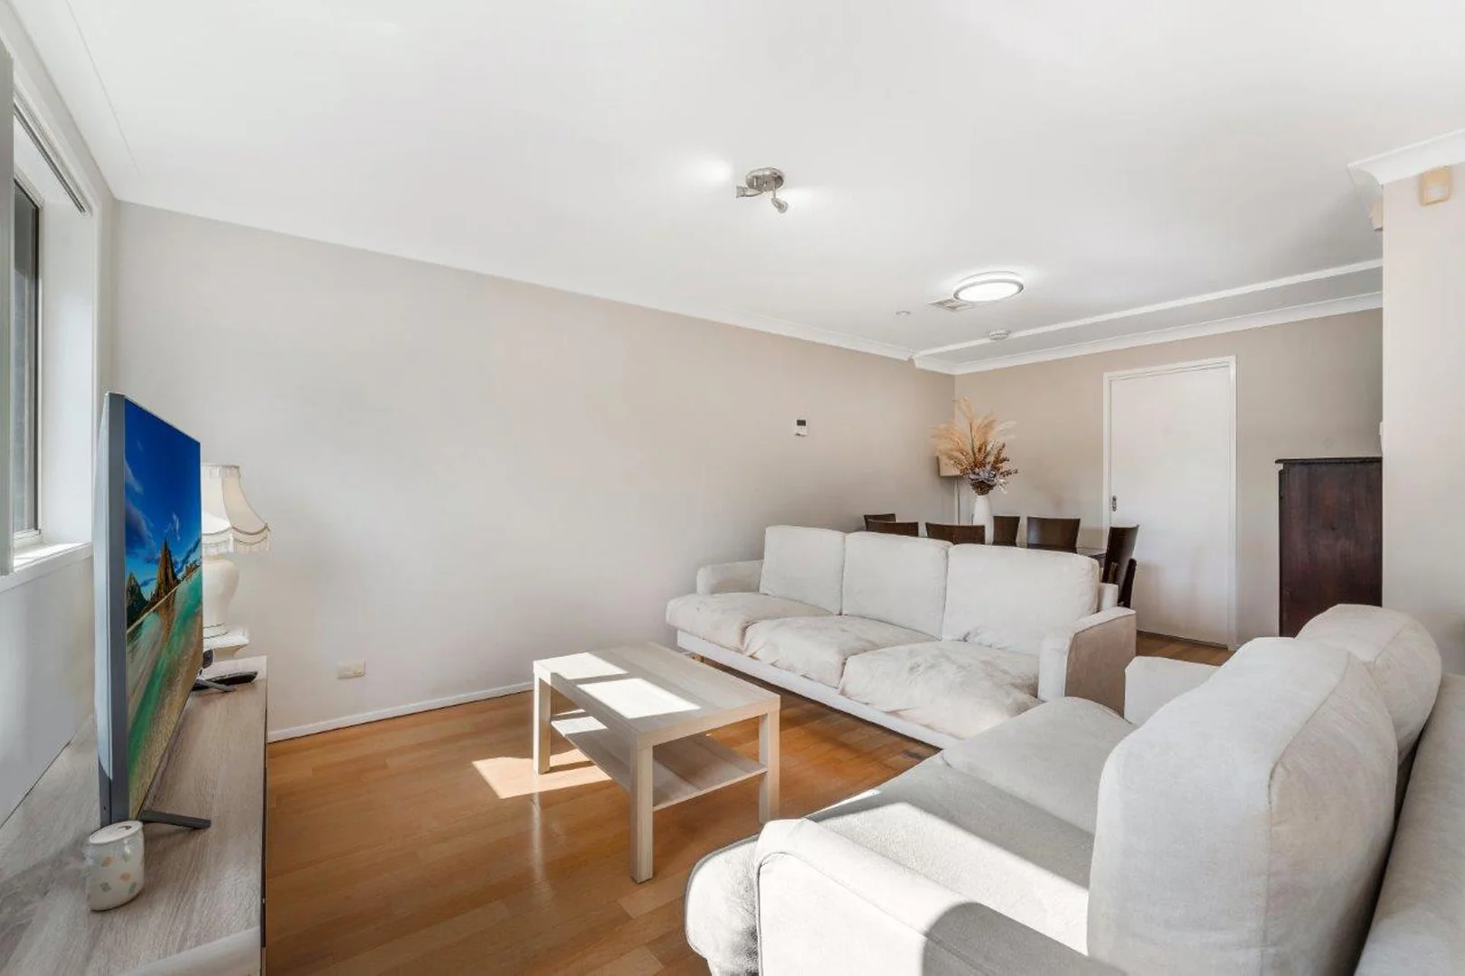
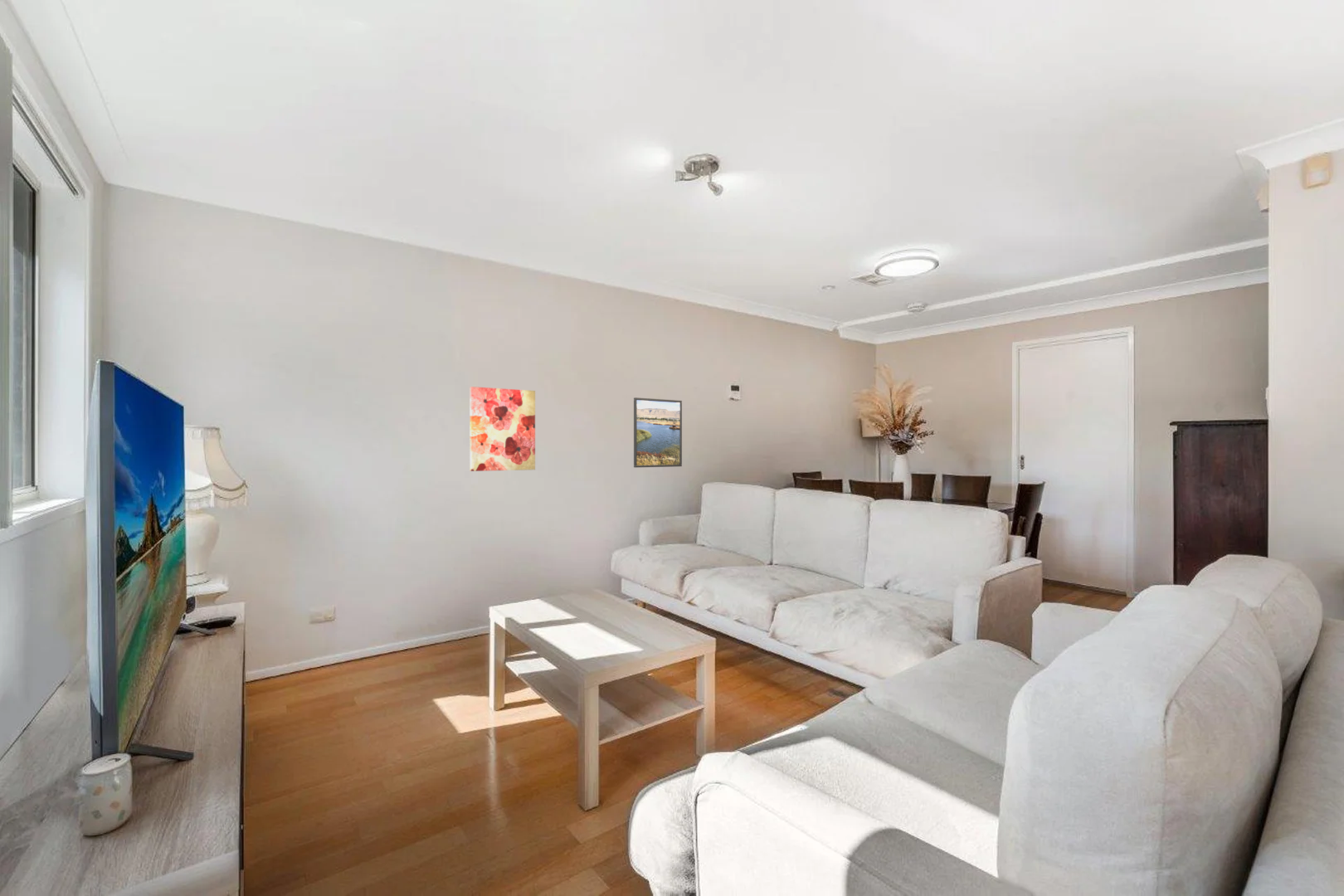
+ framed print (658, 433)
+ wall art (504, 429)
